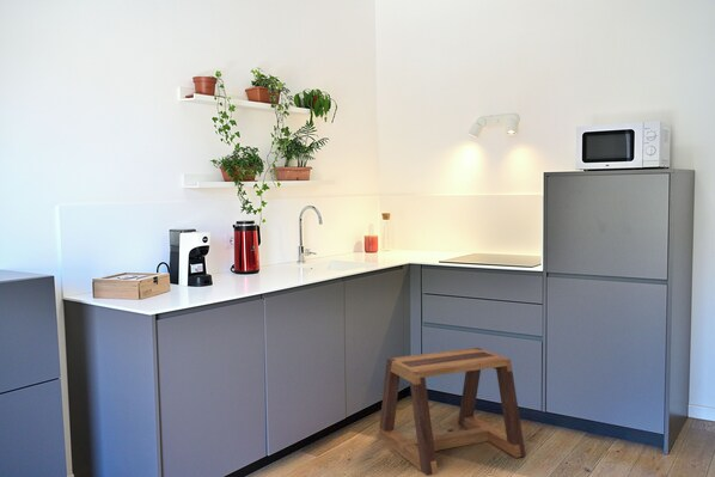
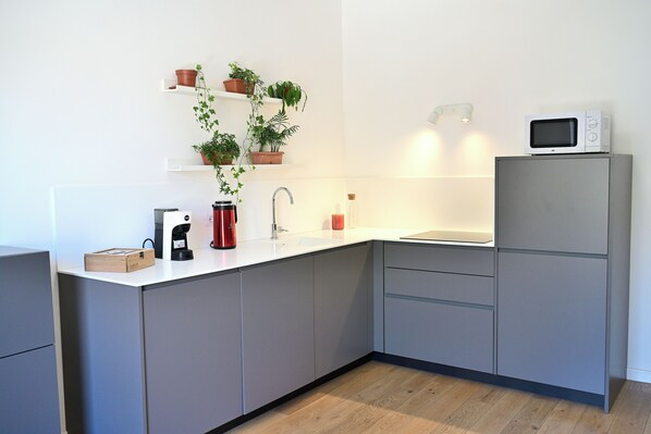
- stool (460, 404)
